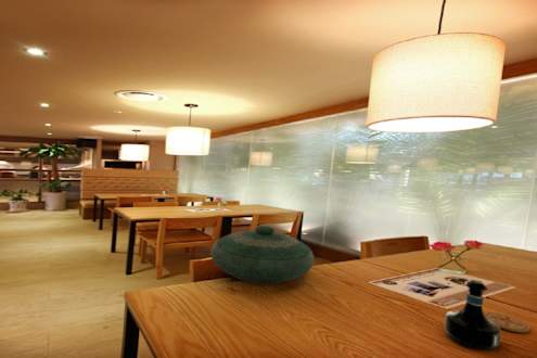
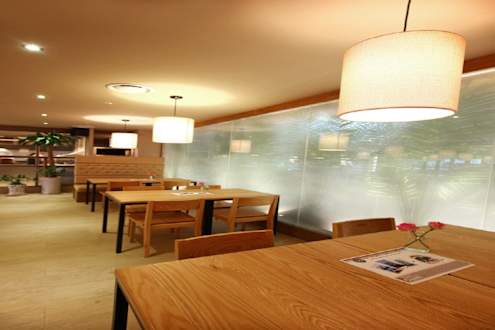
- tequila bottle (473, 309)
- coaster (506, 321)
- decorative bowl (263, 250)
